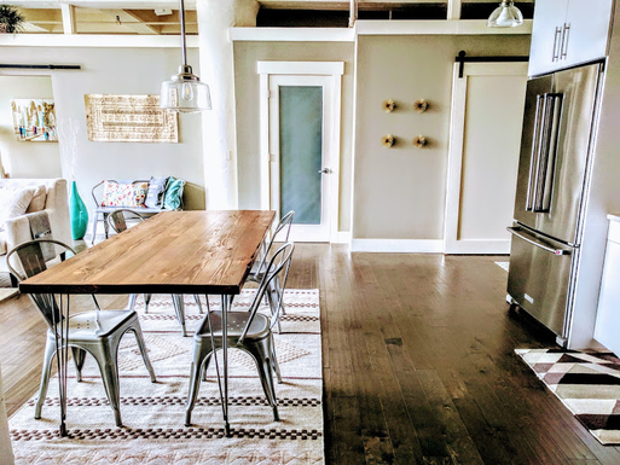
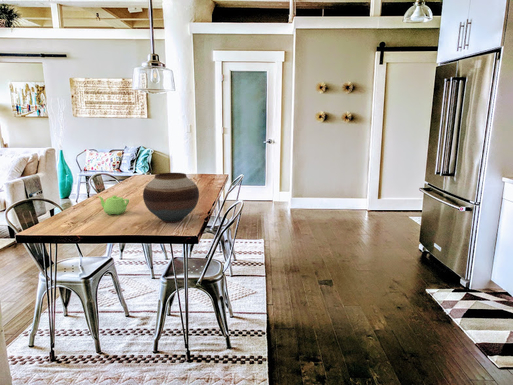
+ vase (171, 197)
+ teapot (113, 204)
